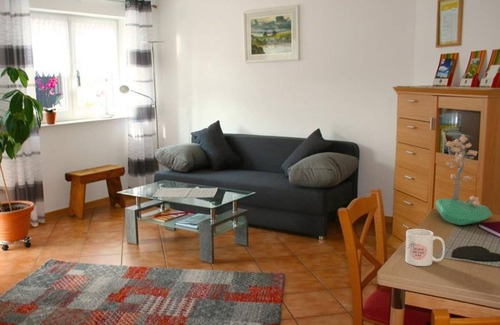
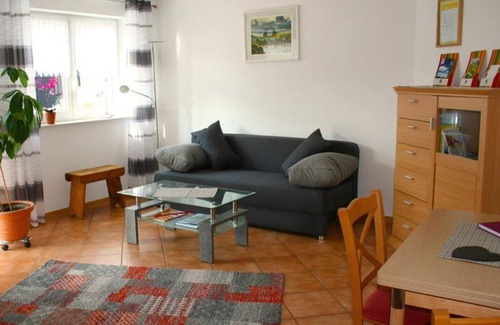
- mug (425, 247)
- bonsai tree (460, 178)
